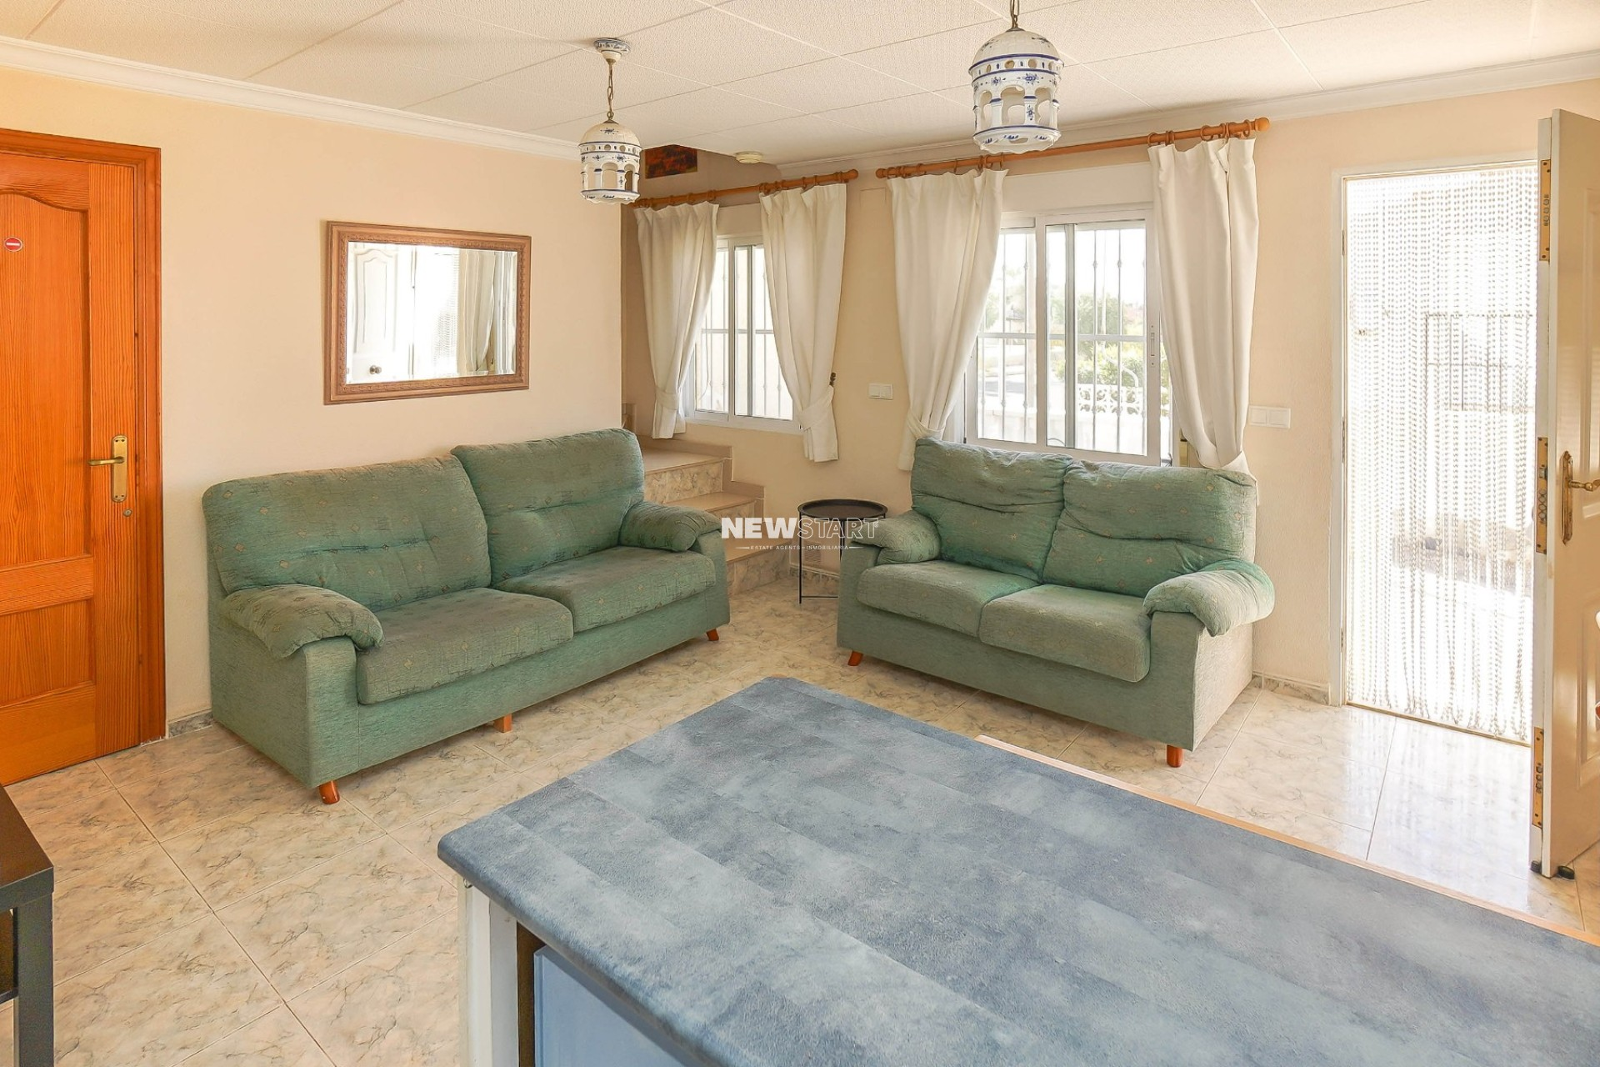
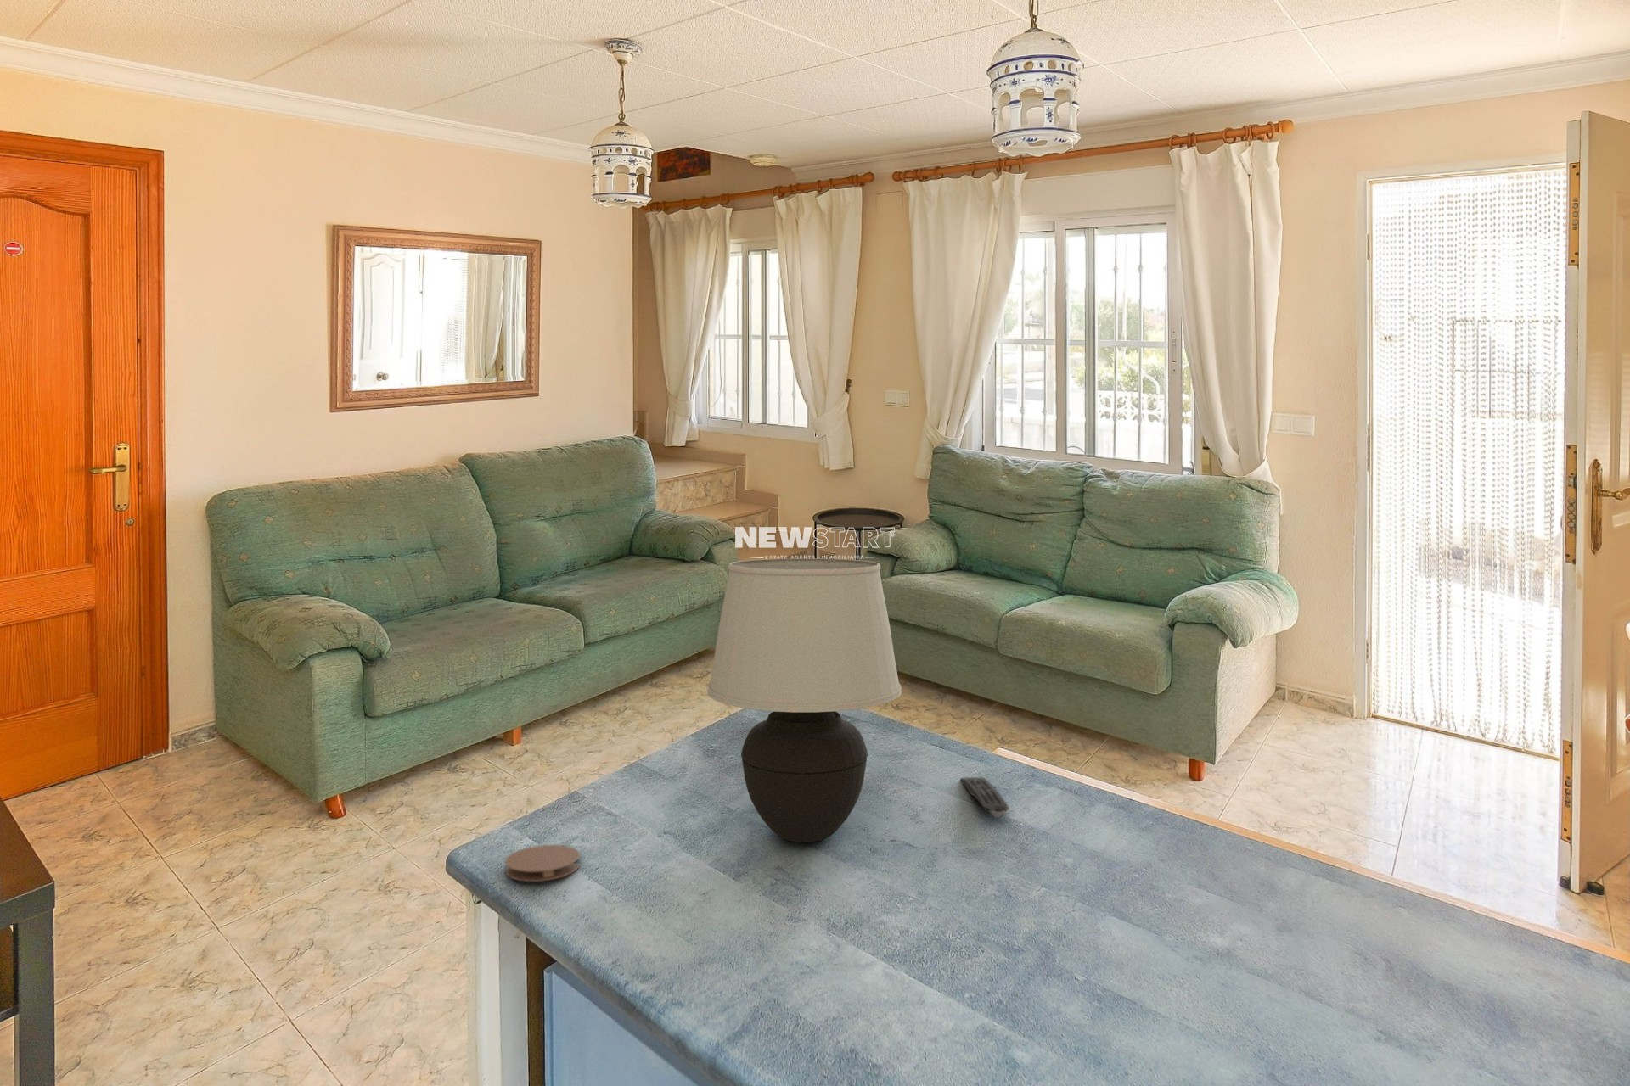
+ remote control (985, 795)
+ table lamp (804, 701)
+ coaster (542, 862)
